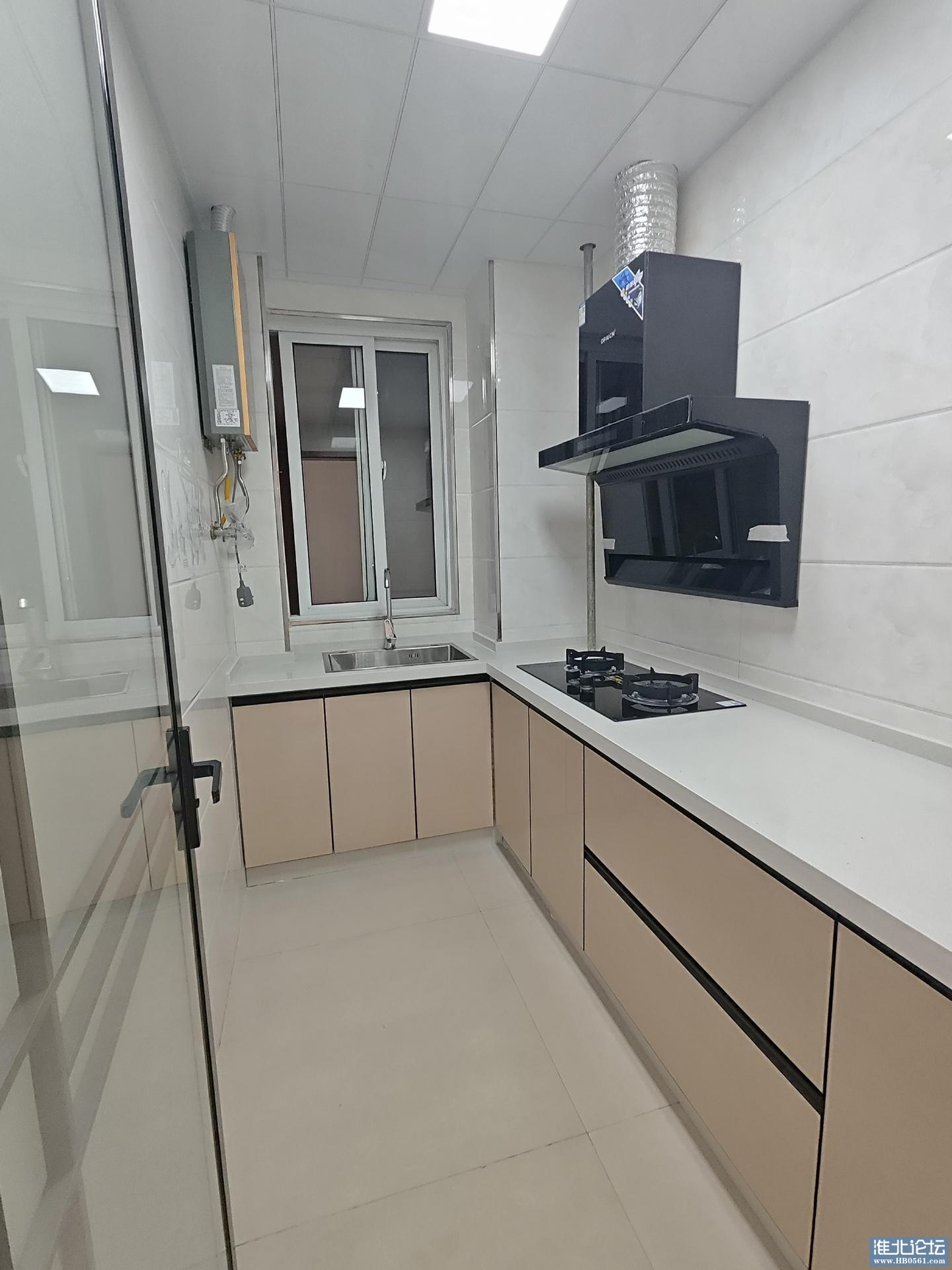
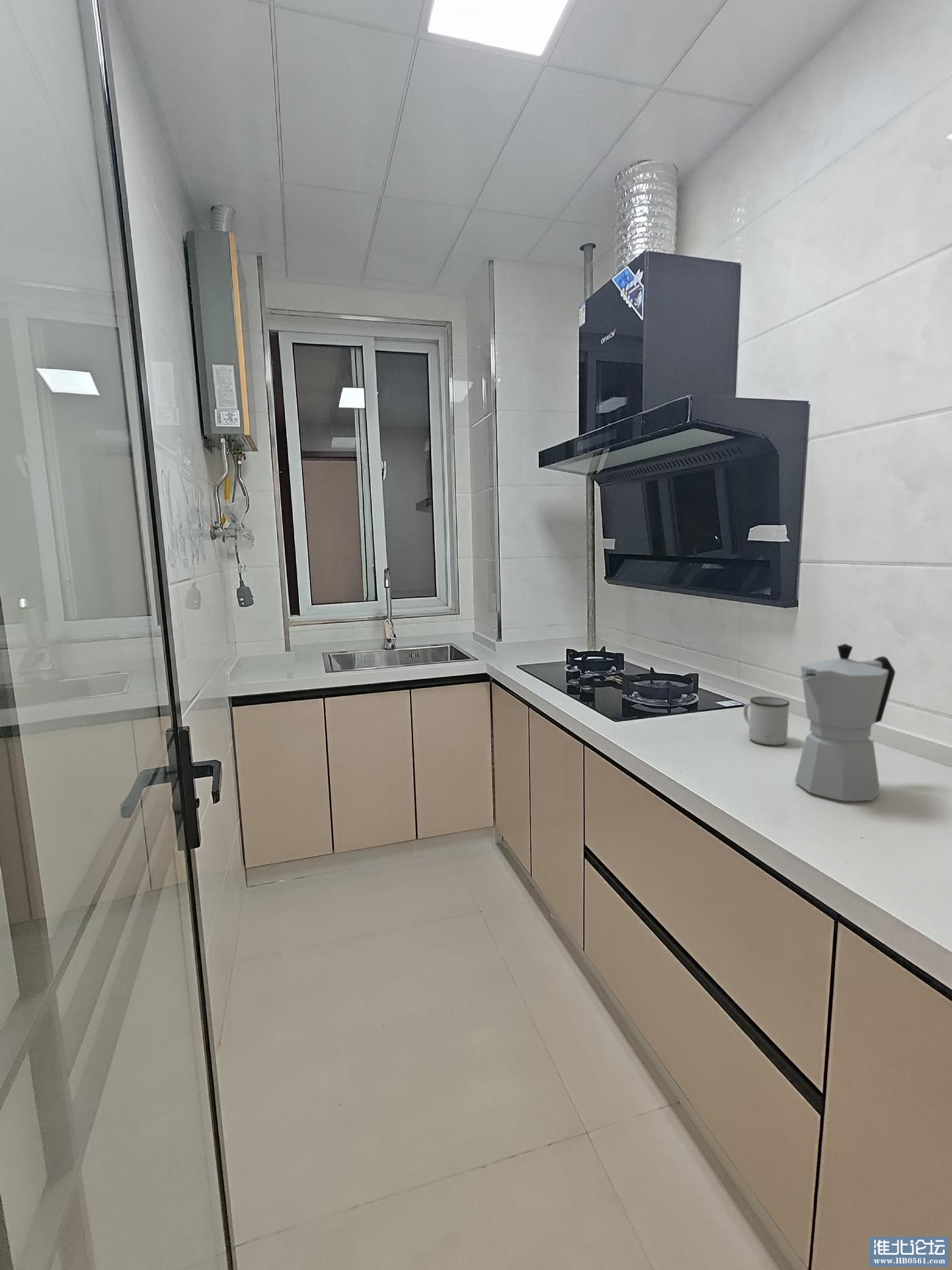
+ moka pot (846, 716)
+ mug (762, 718)
